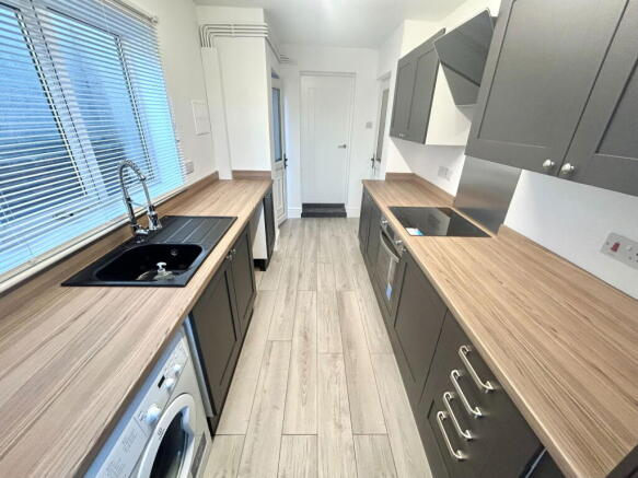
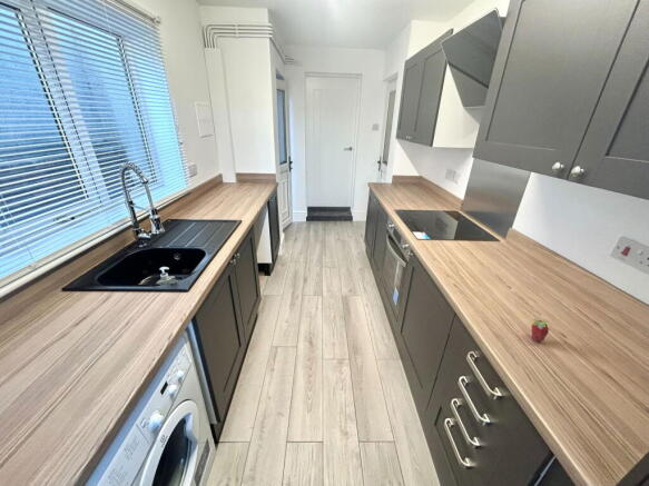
+ fruit (538, 330)
